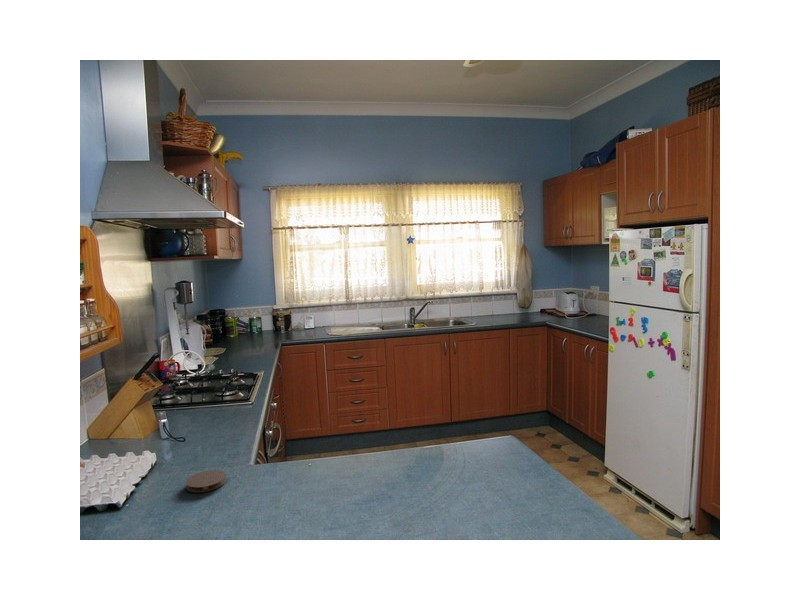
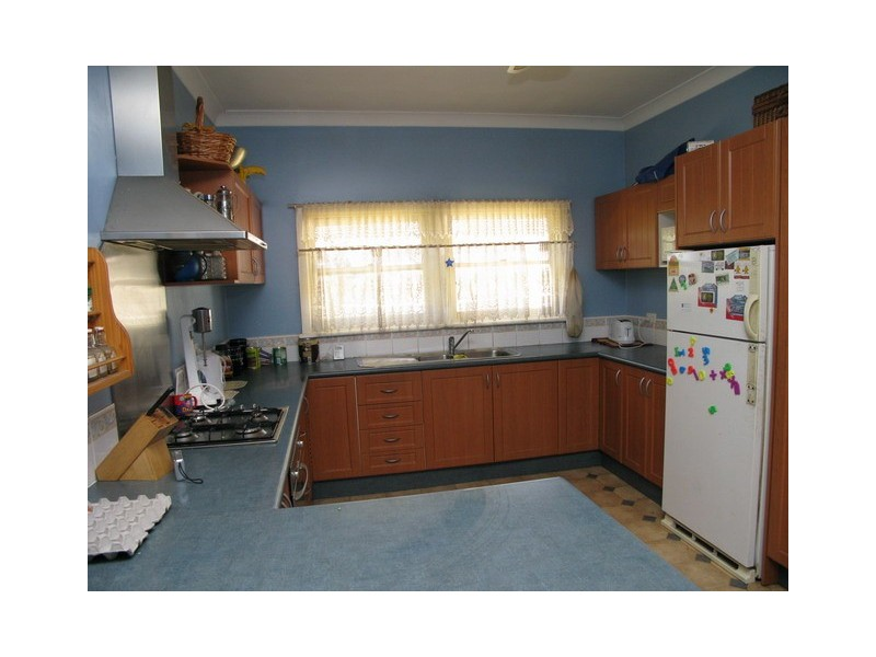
- coaster (206, 480)
